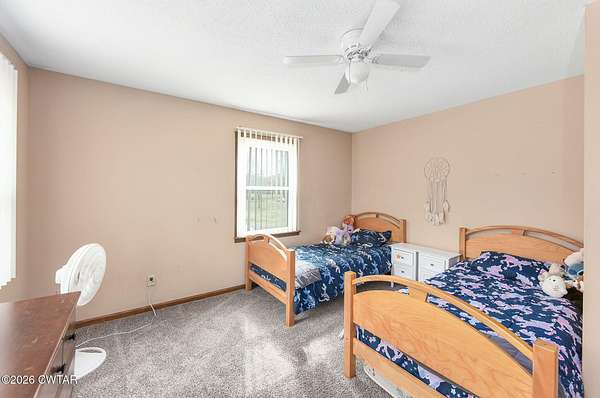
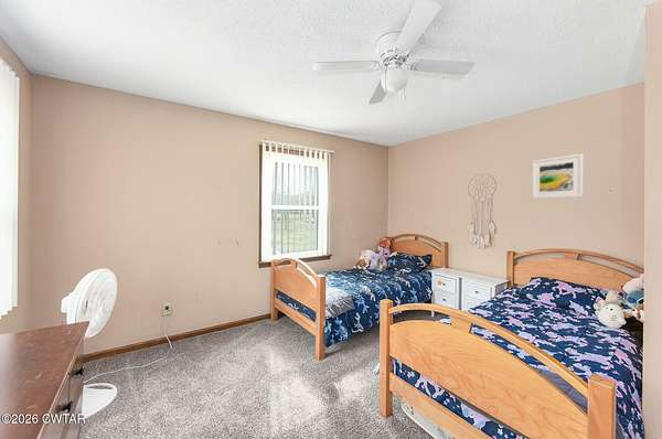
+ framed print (555, 178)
